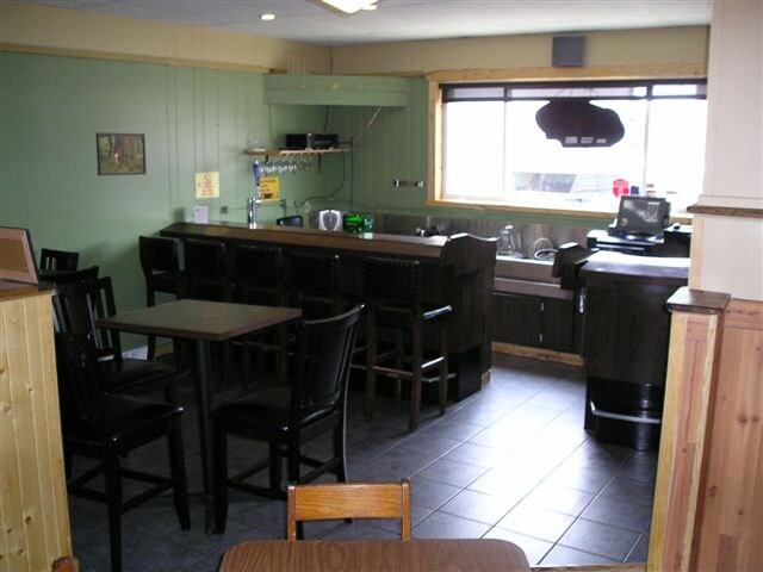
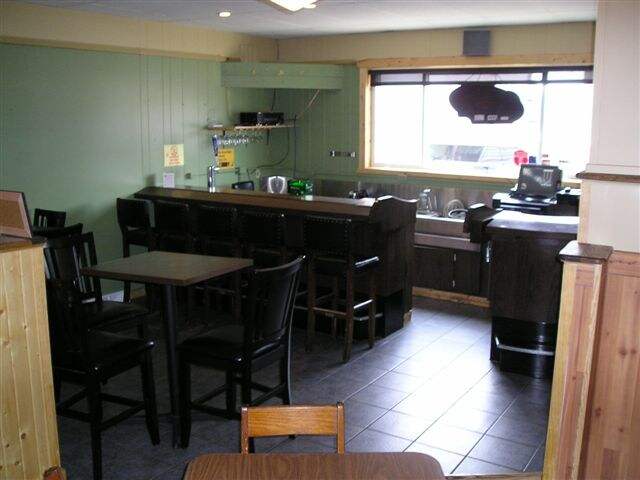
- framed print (122, 154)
